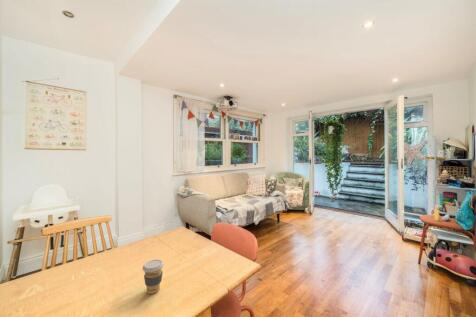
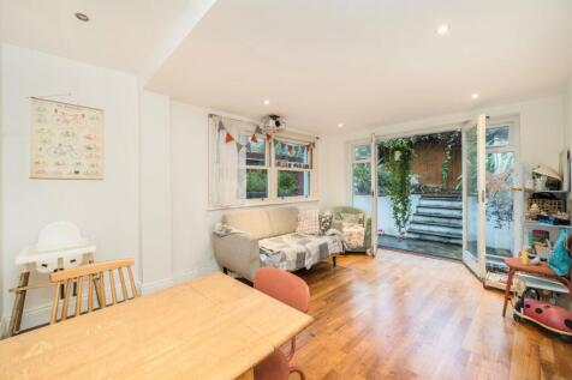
- coffee cup (153, 276)
